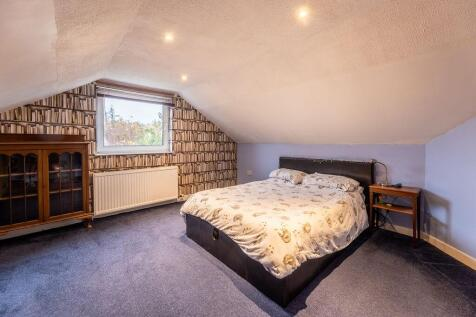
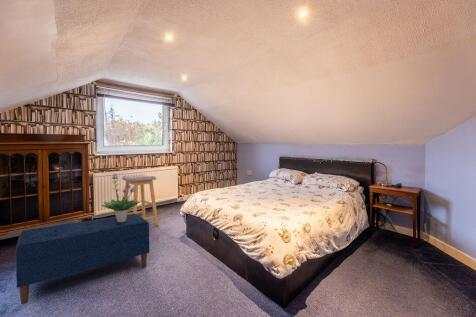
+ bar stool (141, 200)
+ bench (89, 250)
+ potted plant (123, 197)
